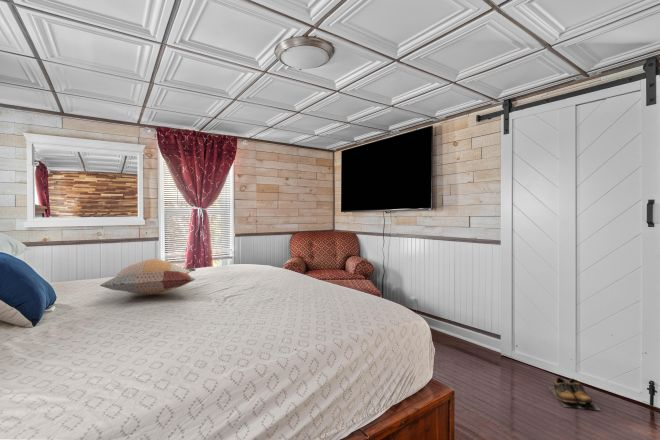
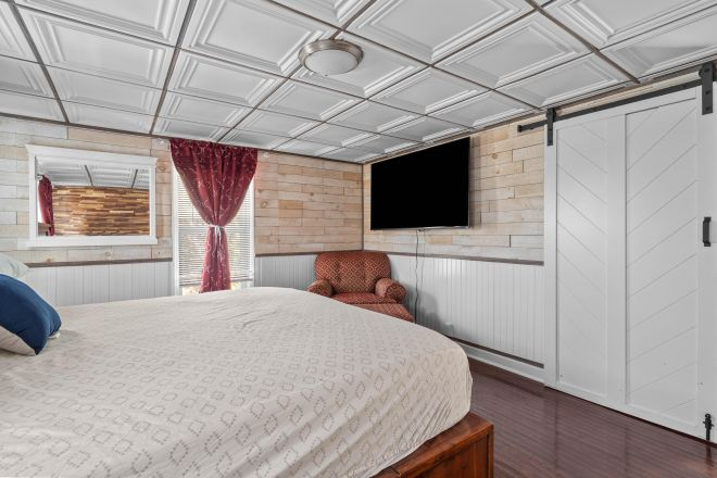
- decorative pillow (154, 276)
- shoes (572, 390)
